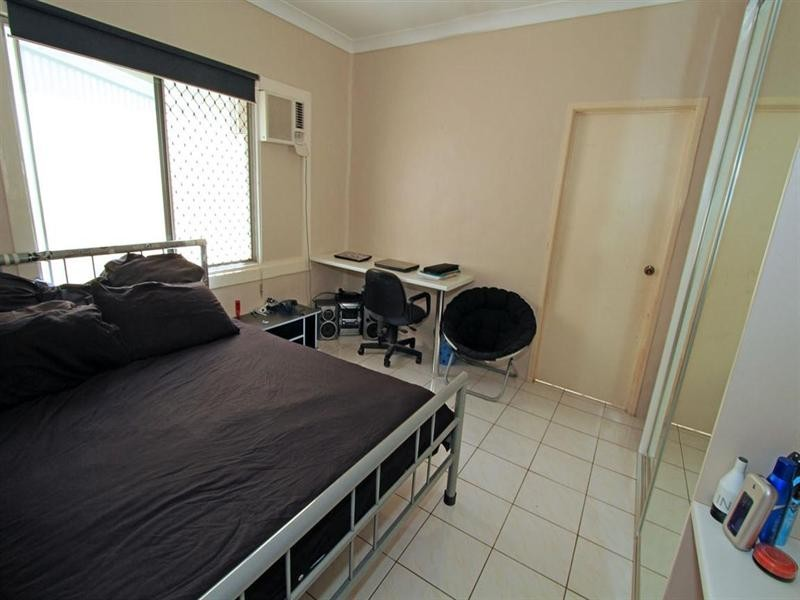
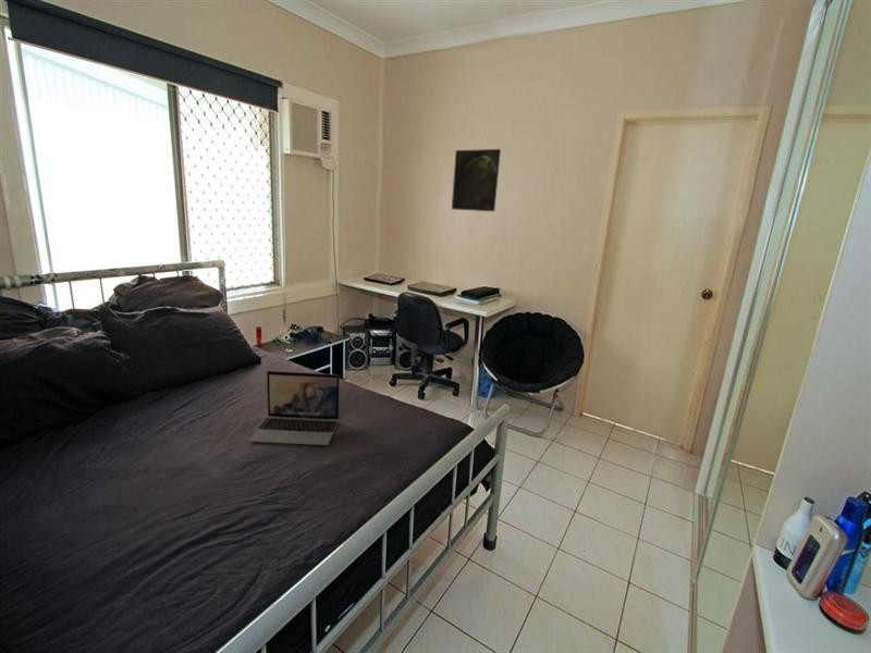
+ laptop (296, 406)
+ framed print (475, 180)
